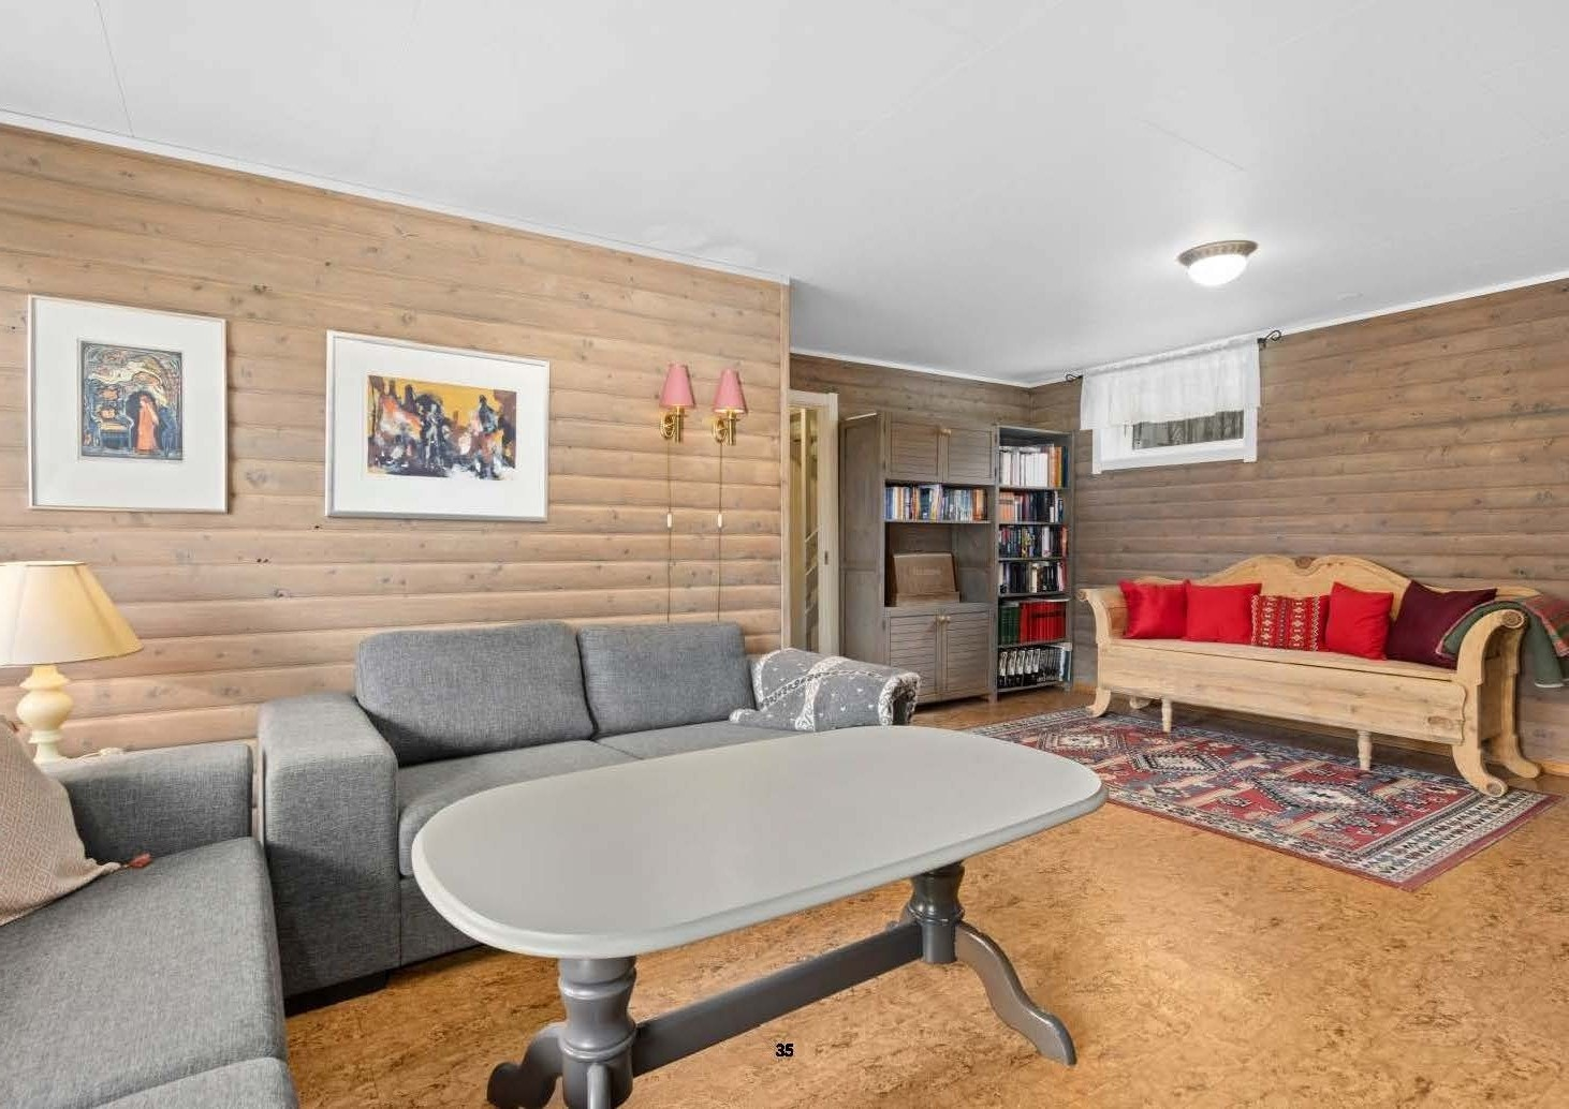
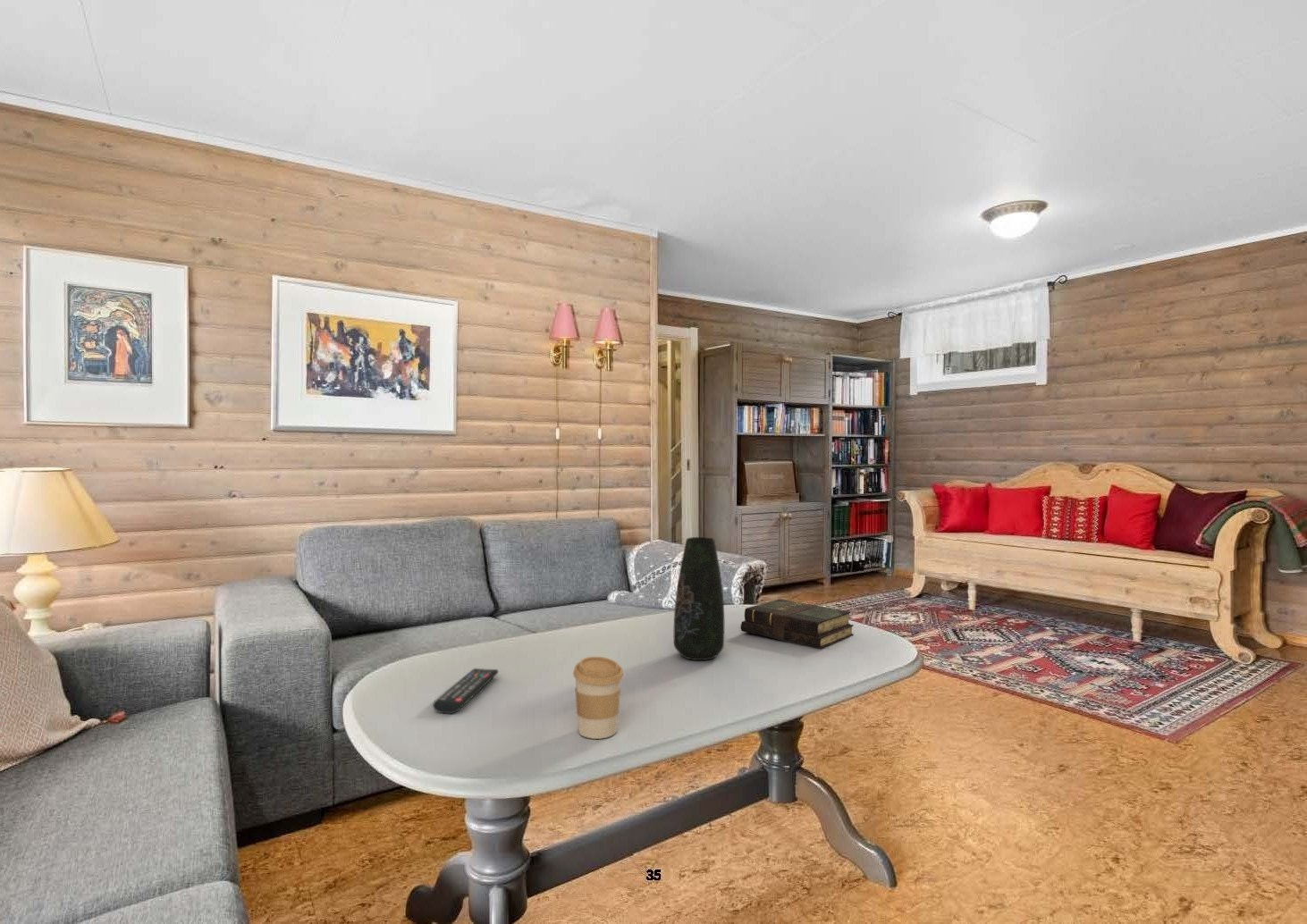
+ coffee cup (598, 696)
+ book (797, 621)
+ remote control (468, 688)
+ vase (699, 597)
